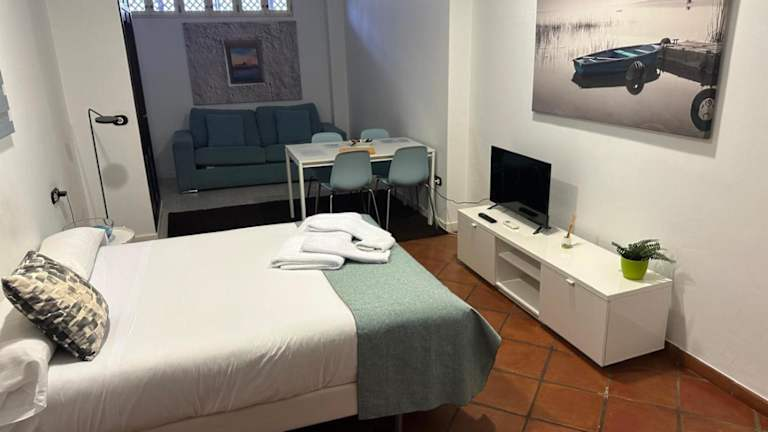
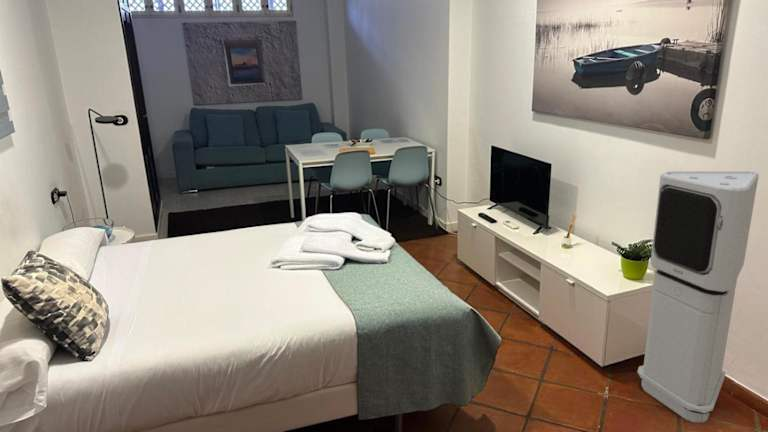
+ air purifier (706, 292)
